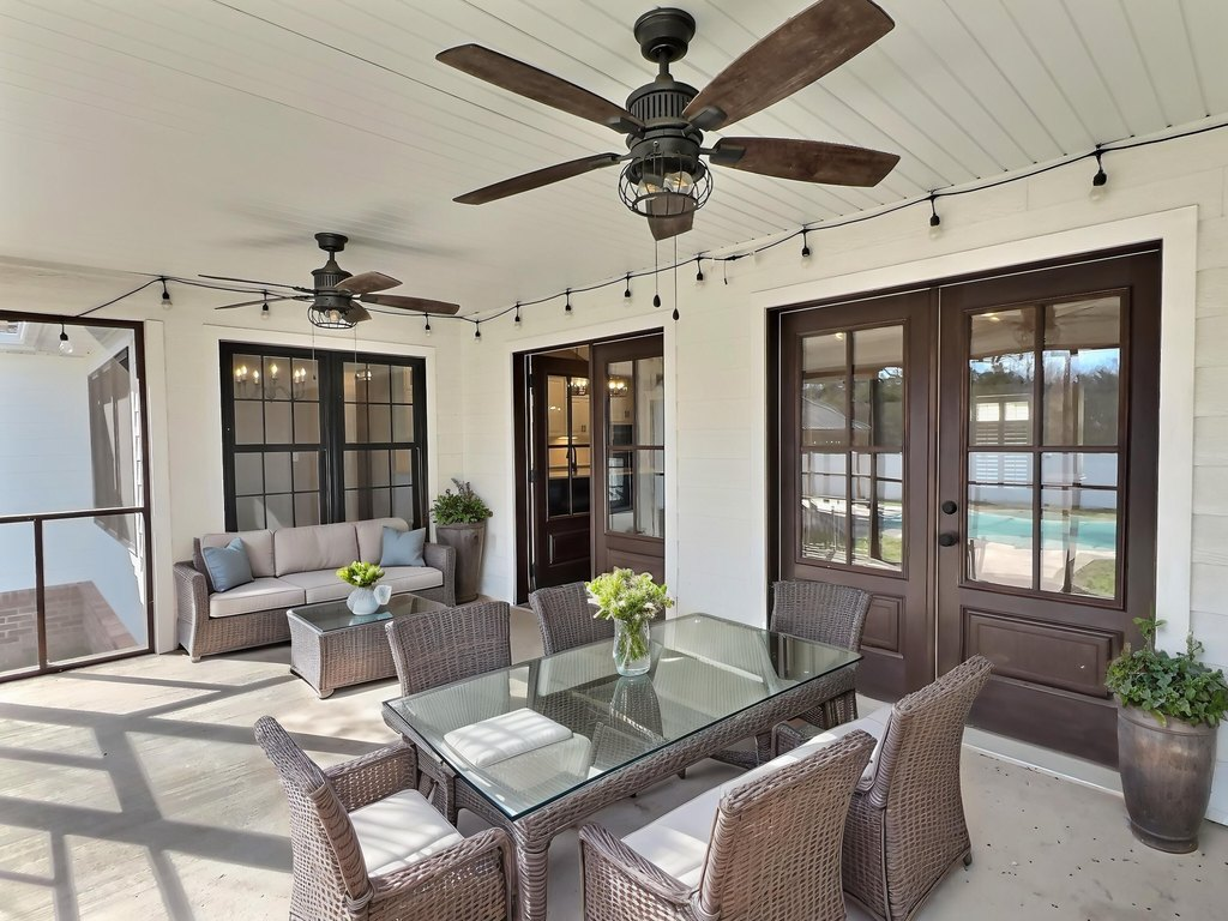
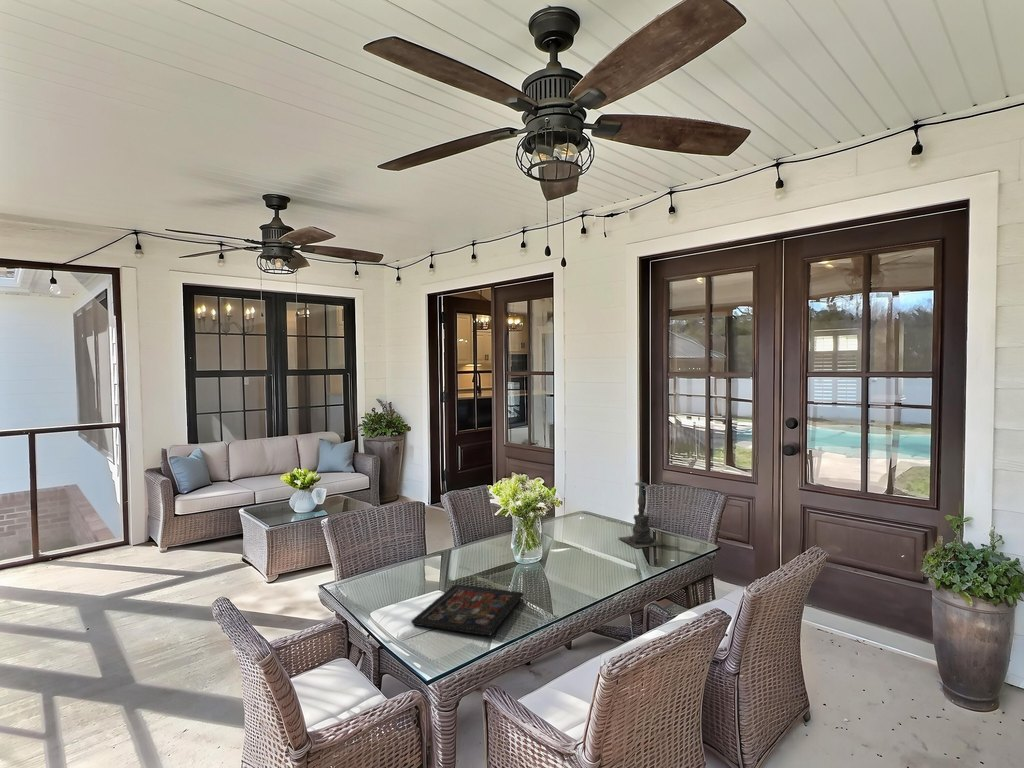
+ decorative tray (470, 607)
+ candle holder (640, 507)
